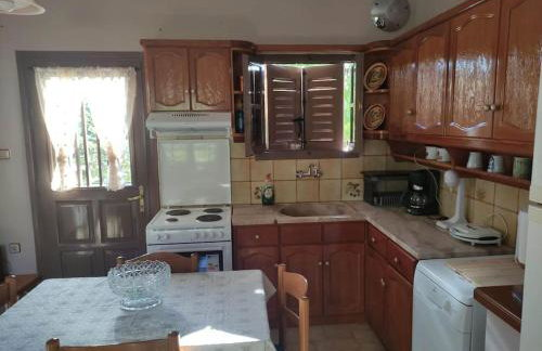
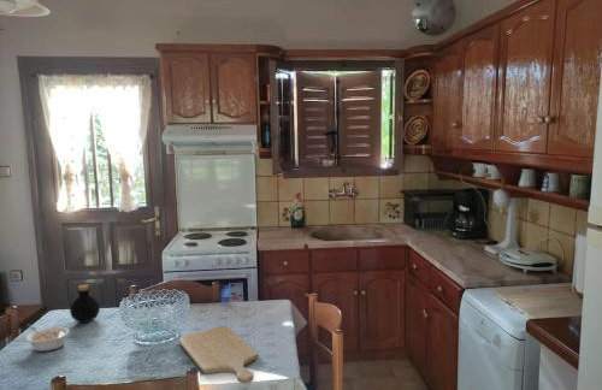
+ bottle (84, 303)
+ legume (46, 338)
+ chopping board (223, 354)
